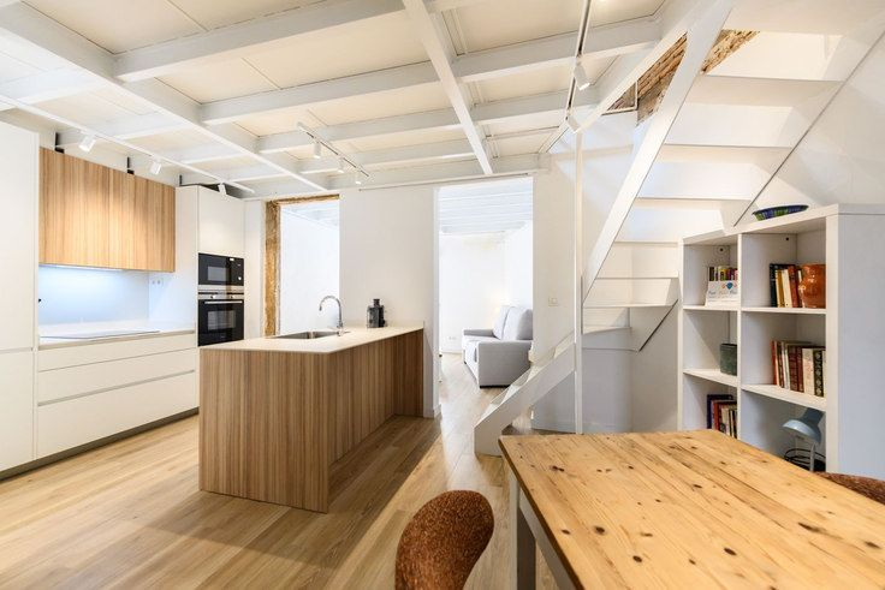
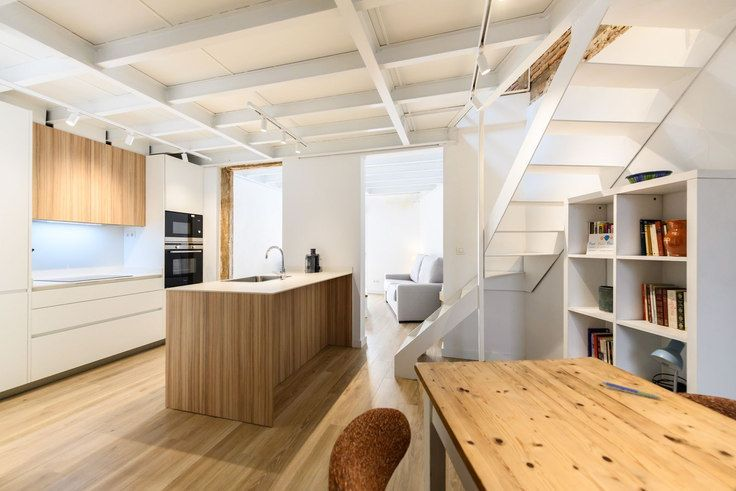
+ pen (630, 390)
